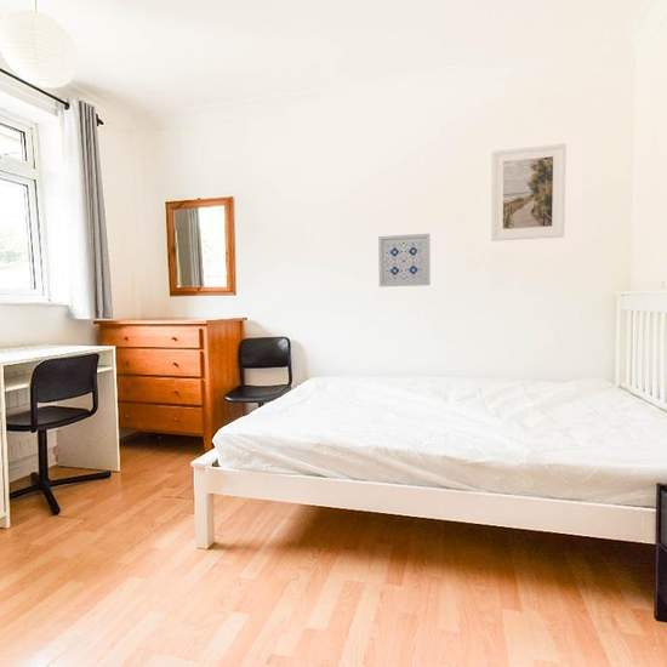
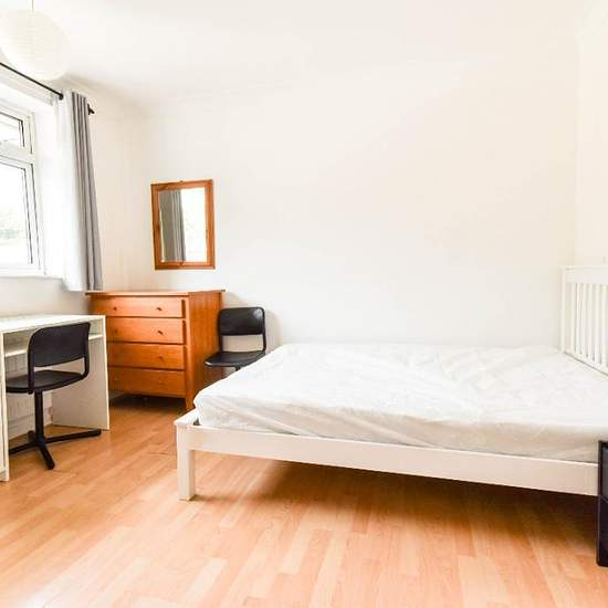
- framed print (526, 193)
- wall art (404, 261)
